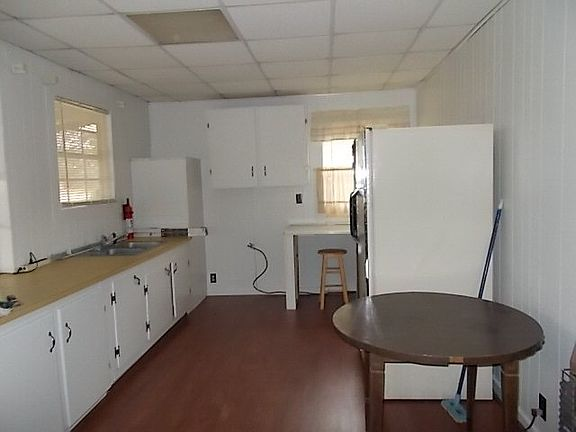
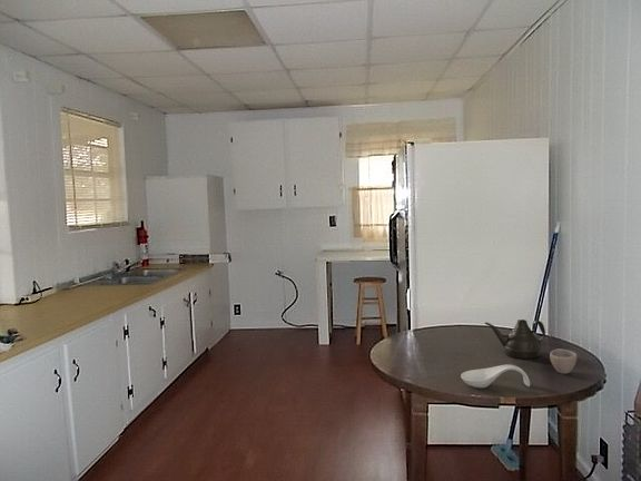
+ teapot (514, 336)
+ spoon rest (494, 375)
+ cup (561, 361)
